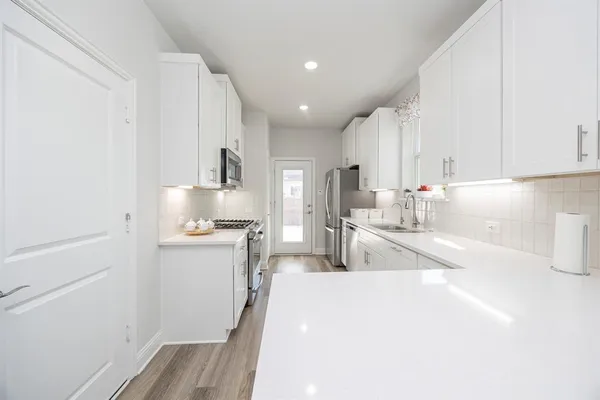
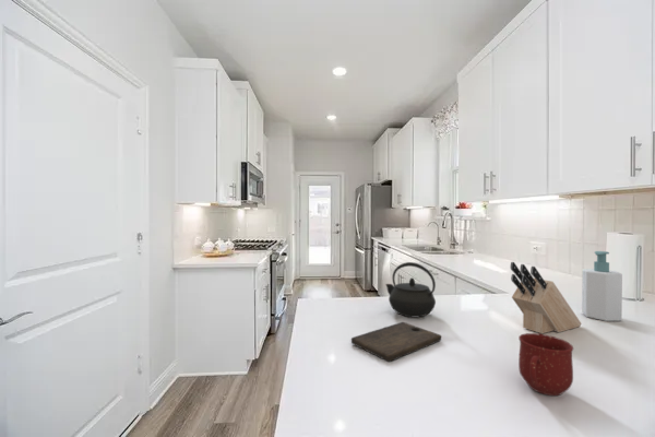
+ soap bottle (600, 284)
+ kettle (408, 287)
+ mug (541, 367)
+ cutting board (396, 339)
+ knife block (543, 294)
